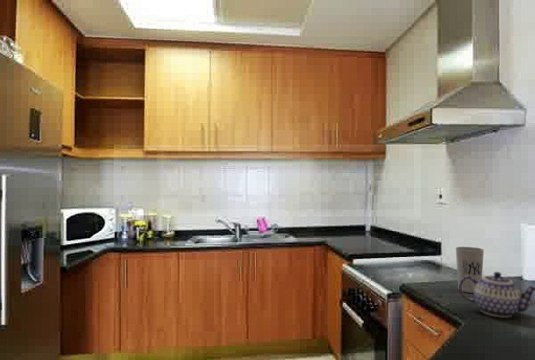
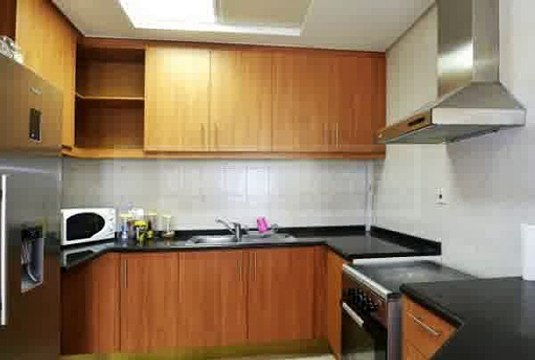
- cup (469, 269)
- teapot (496, 292)
